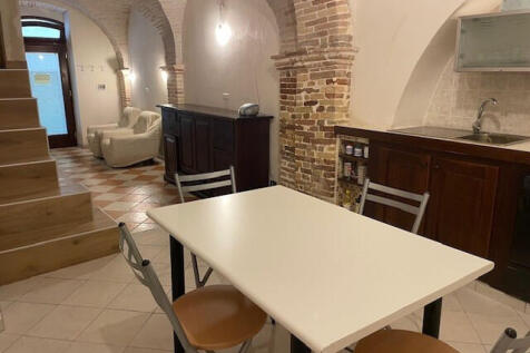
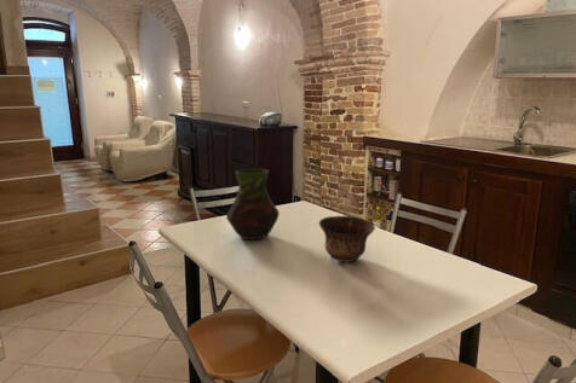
+ bowl (345, 240)
+ vase (252, 204)
